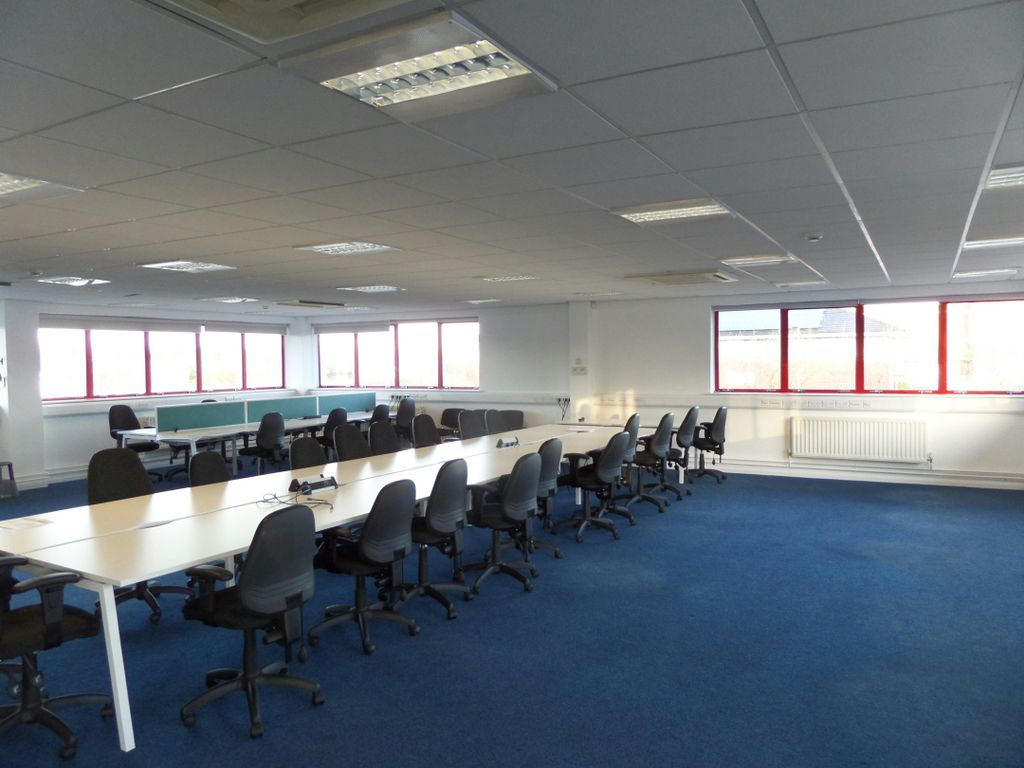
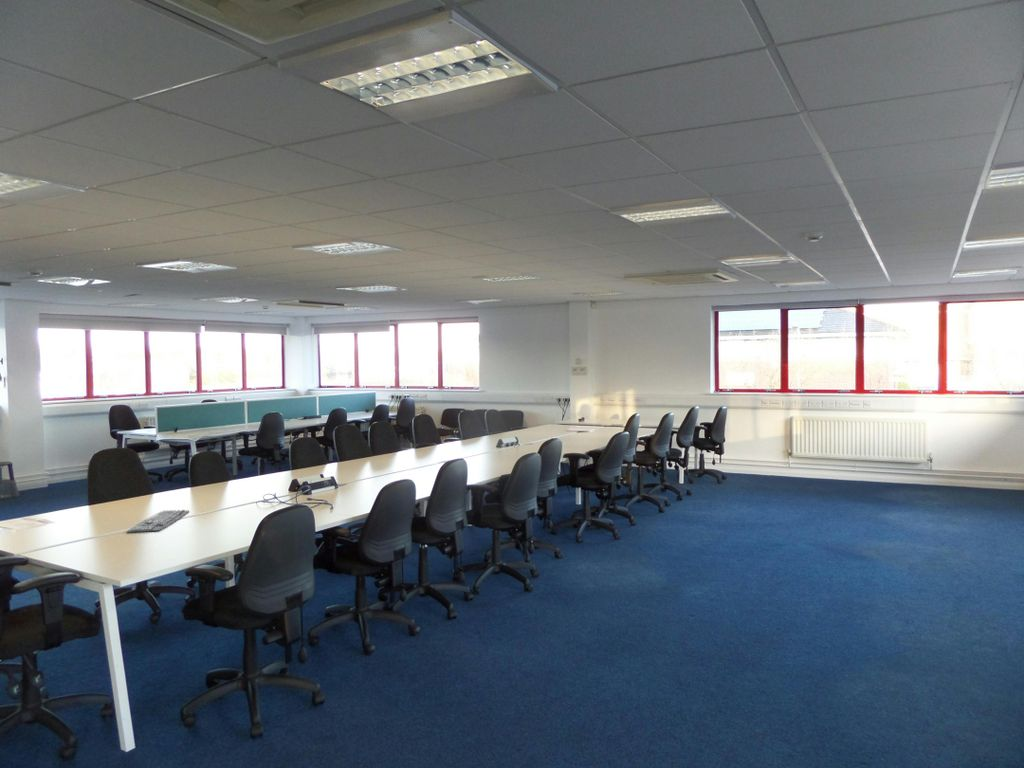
+ keyboard (160, 520)
